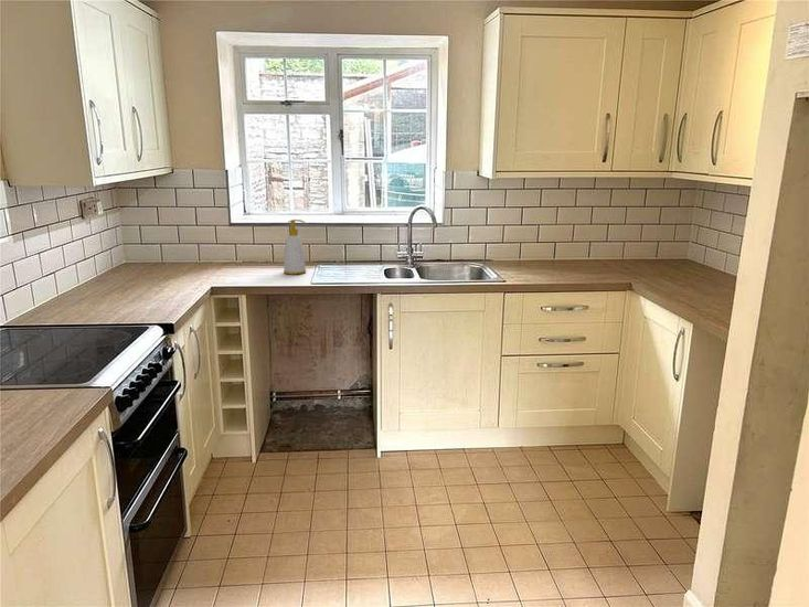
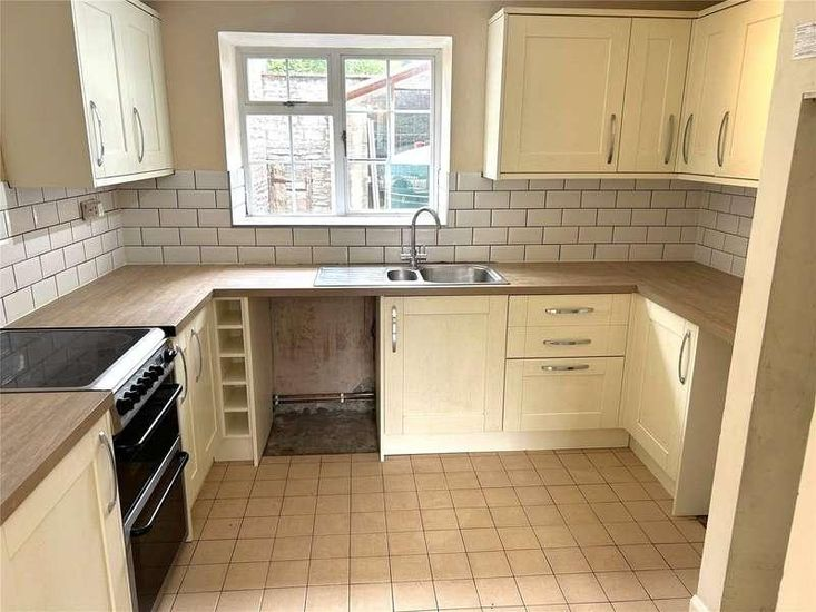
- soap bottle (294, 246)
